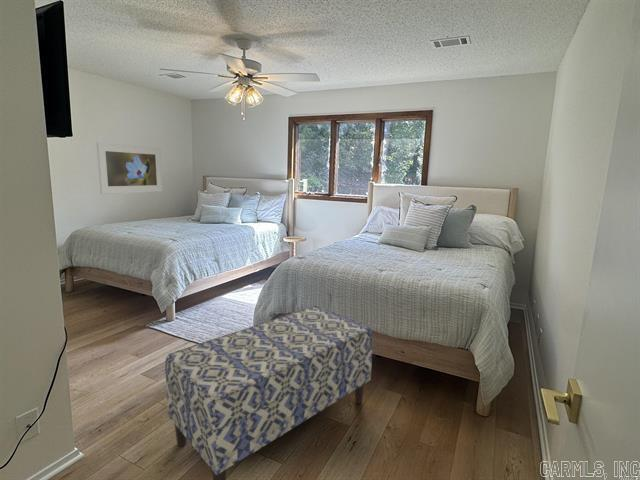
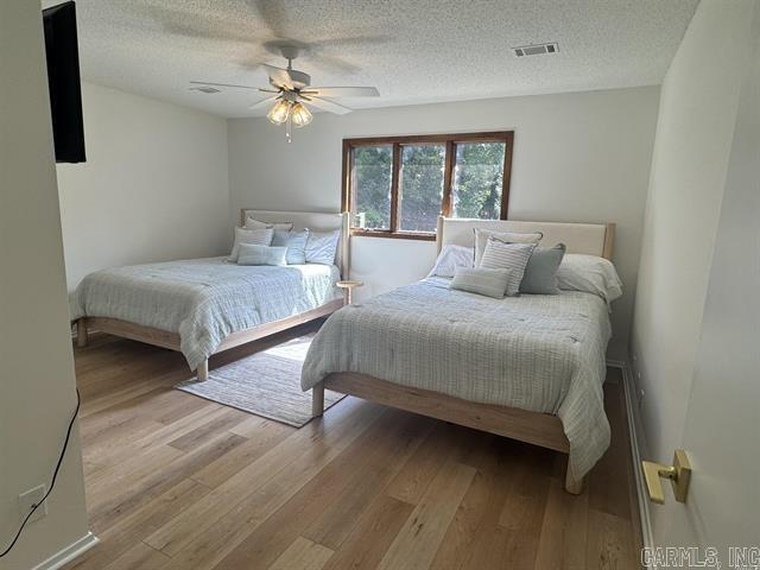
- bench (278, 381)
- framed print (132, 169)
